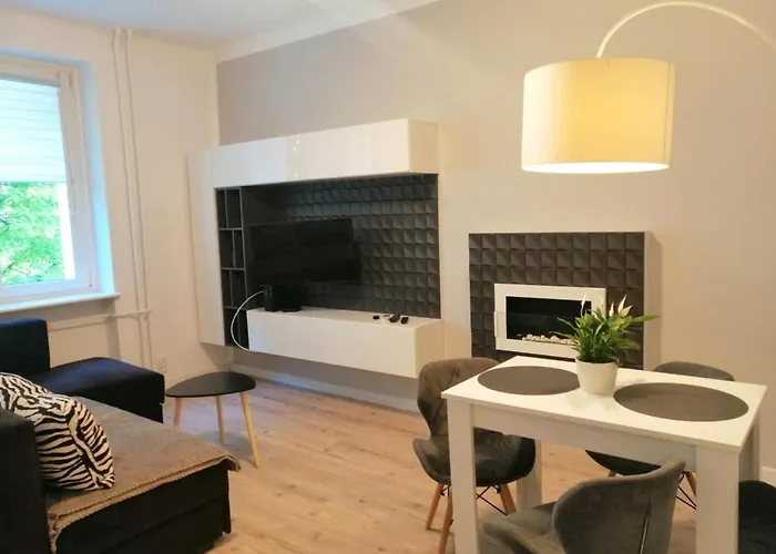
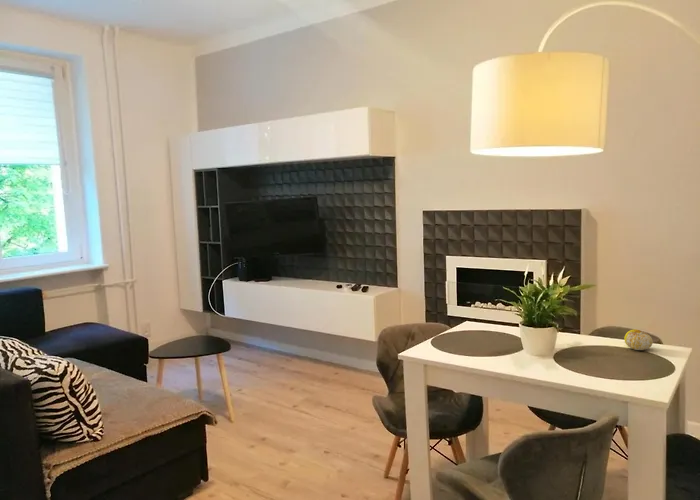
+ fruit (638, 339)
